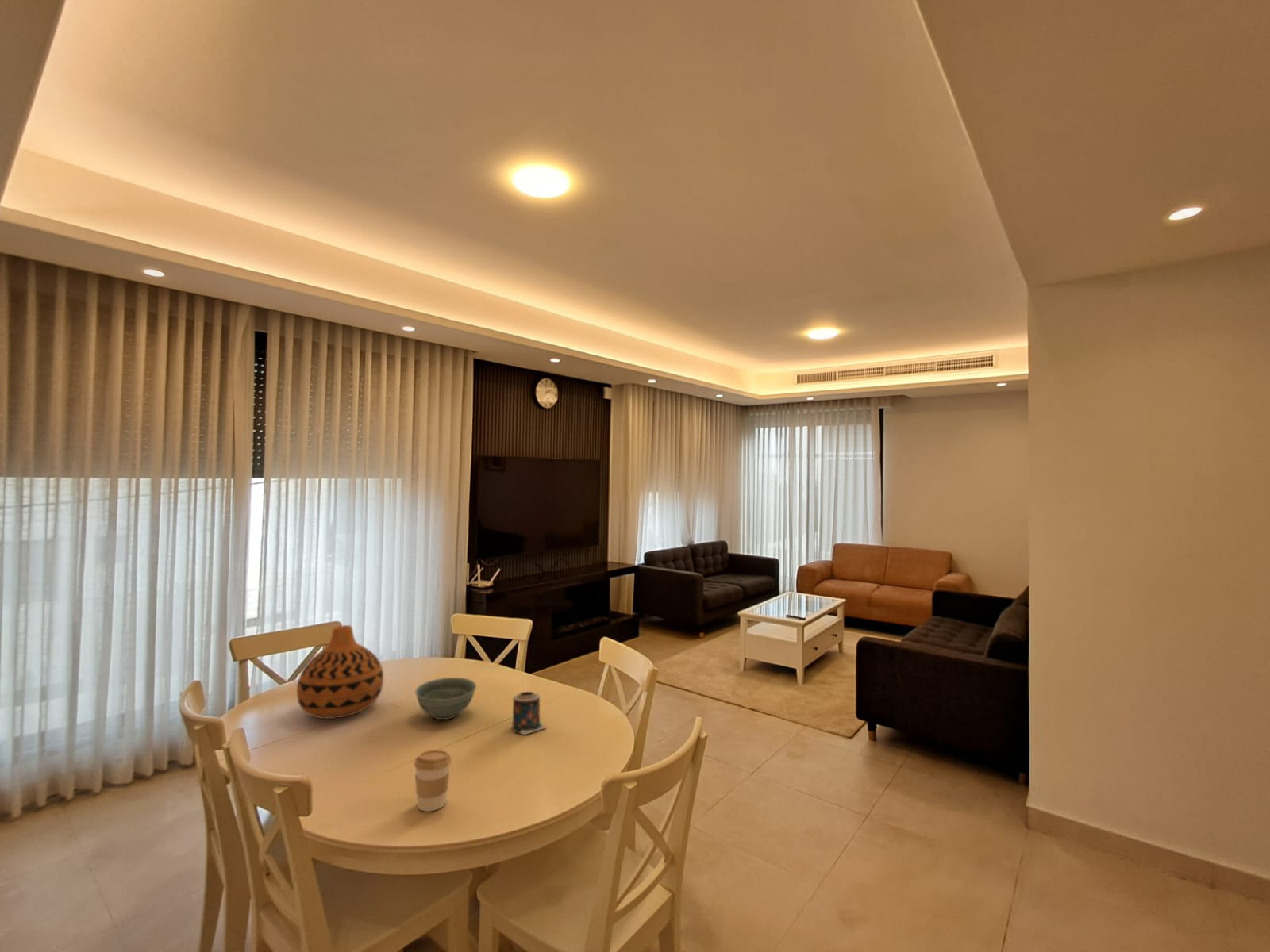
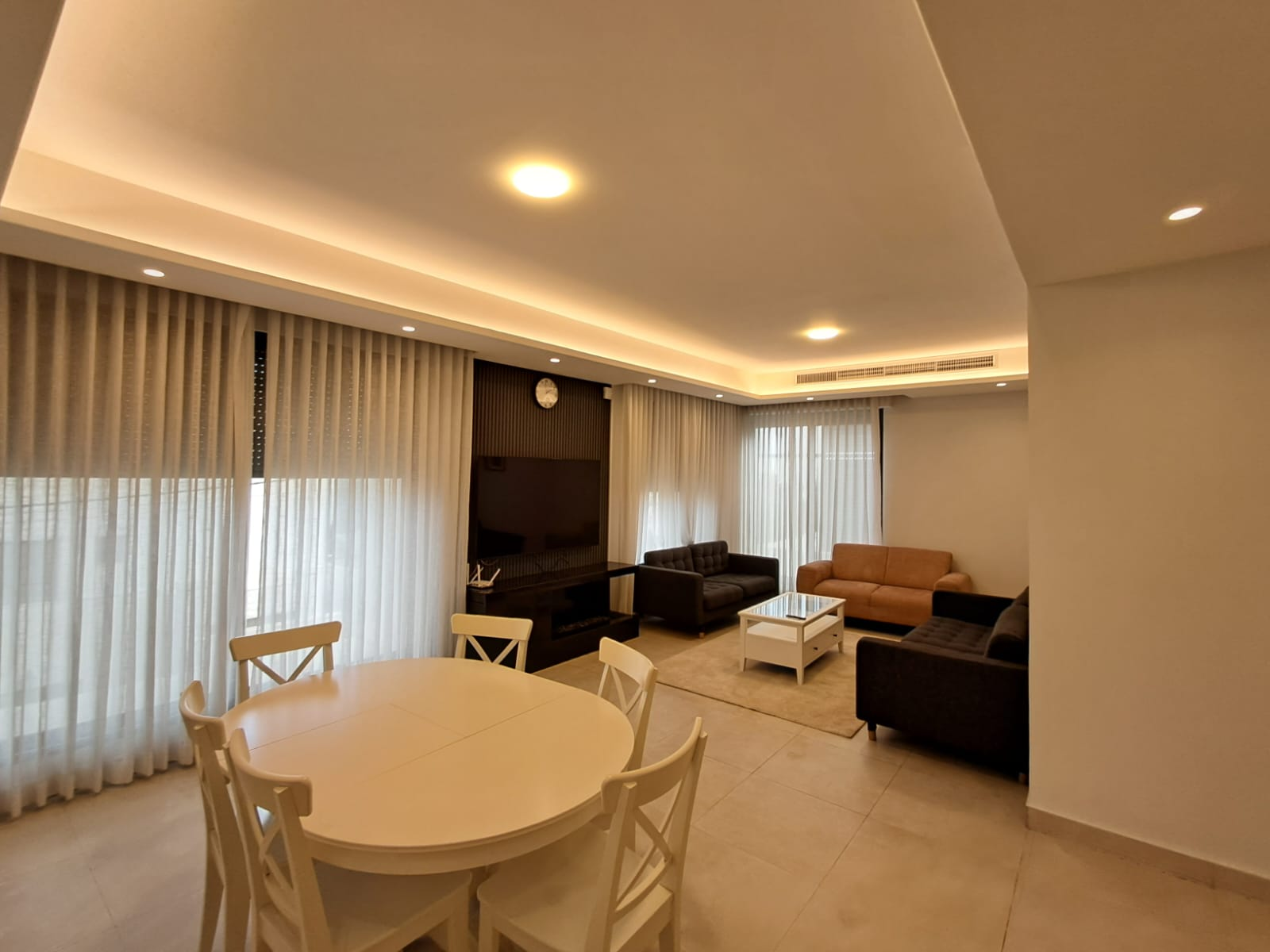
- vase (341, 668)
- candle (529, 711)
- coffee cup (433, 778)
- bowl (445, 701)
